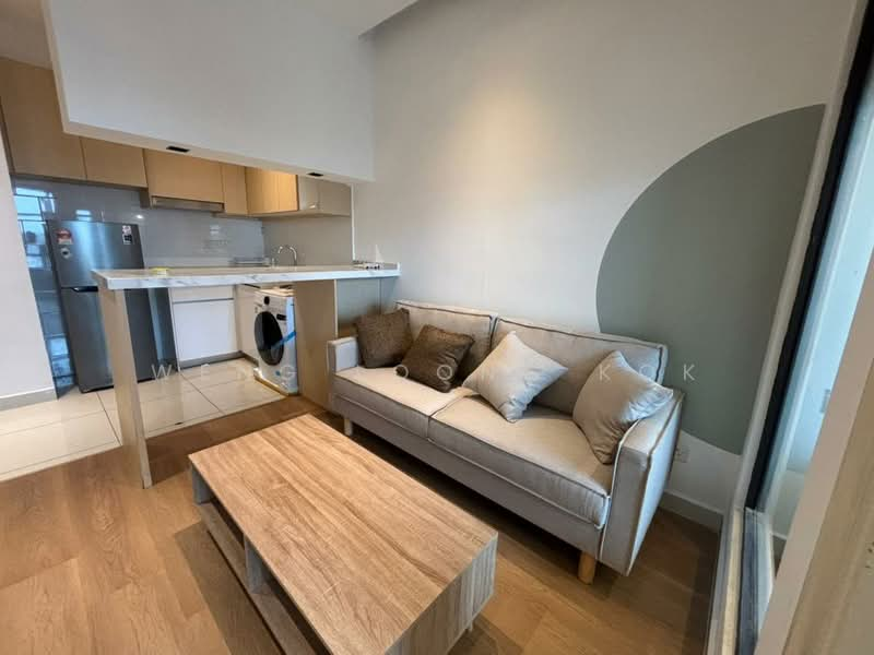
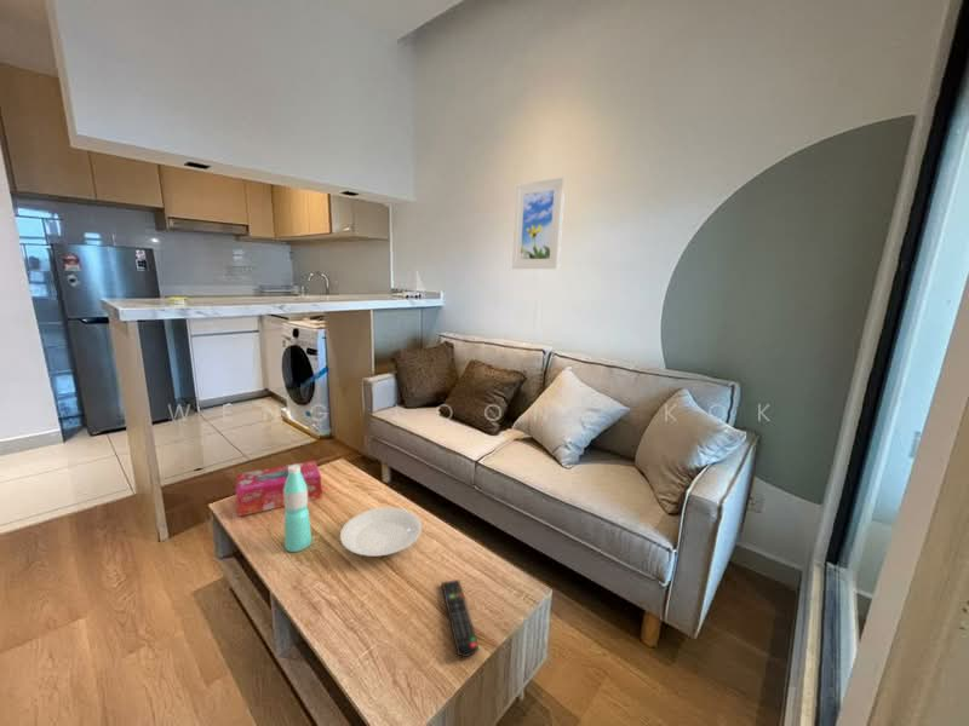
+ water bottle (296, 506)
+ plate (382, 534)
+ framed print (537, 225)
+ tissue box (279, 485)
+ remote control (458, 615)
